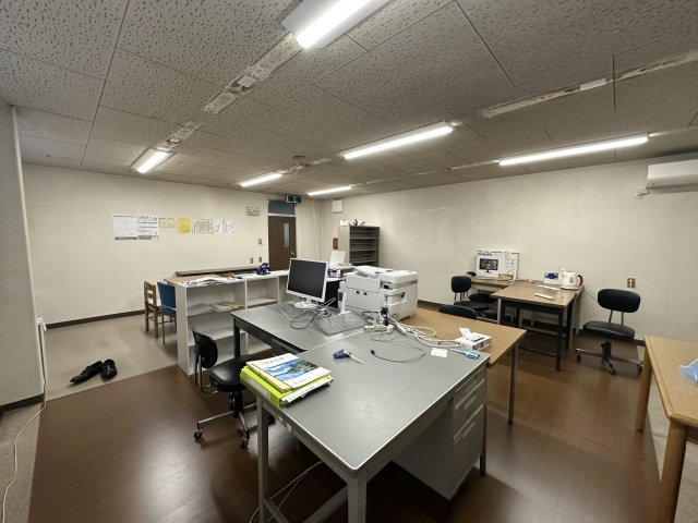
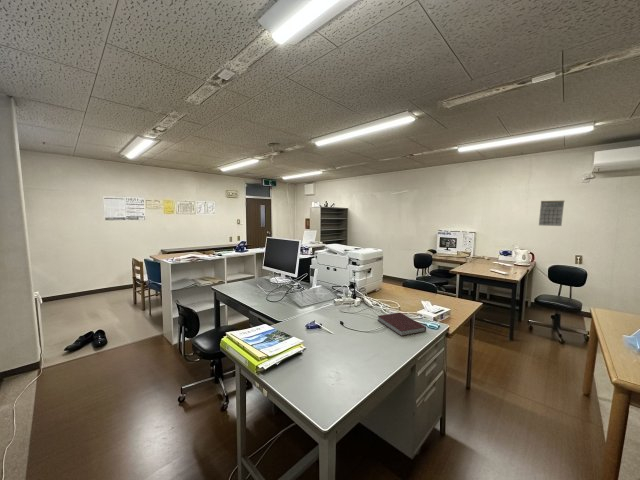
+ calendar (551, 210)
+ notebook (400, 323)
